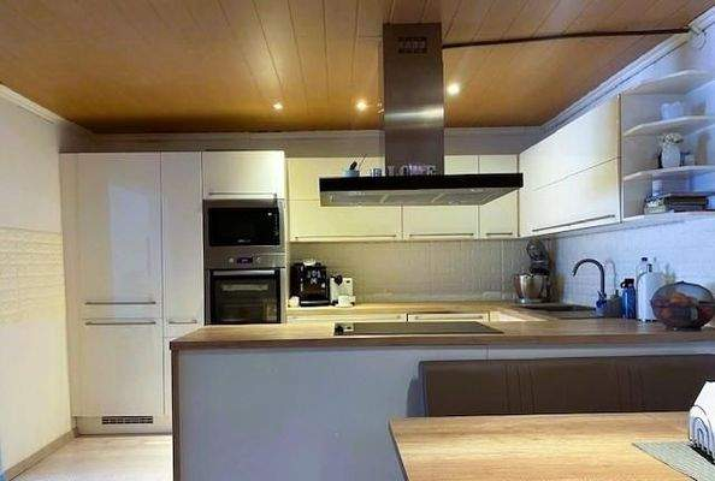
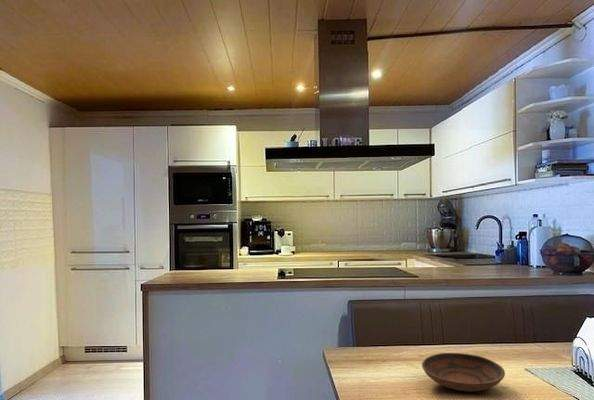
+ bowl (462, 374)
